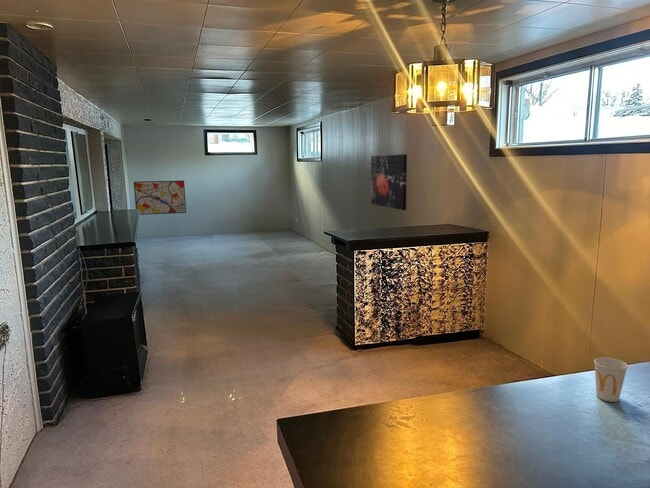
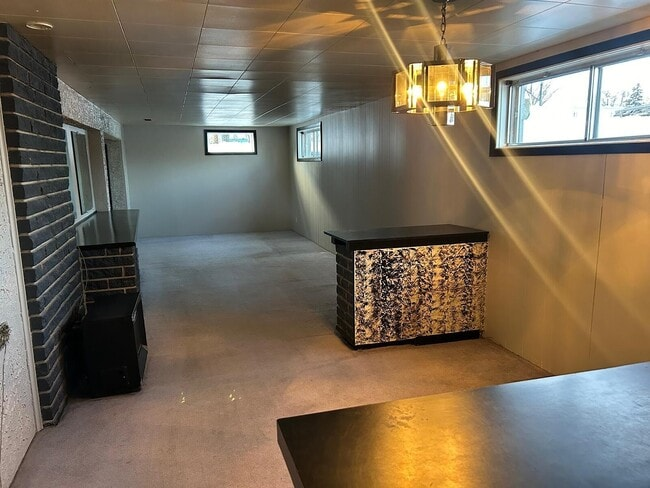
- wall art (160, 197)
- cup (609, 380)
- wall art (387, 181)
